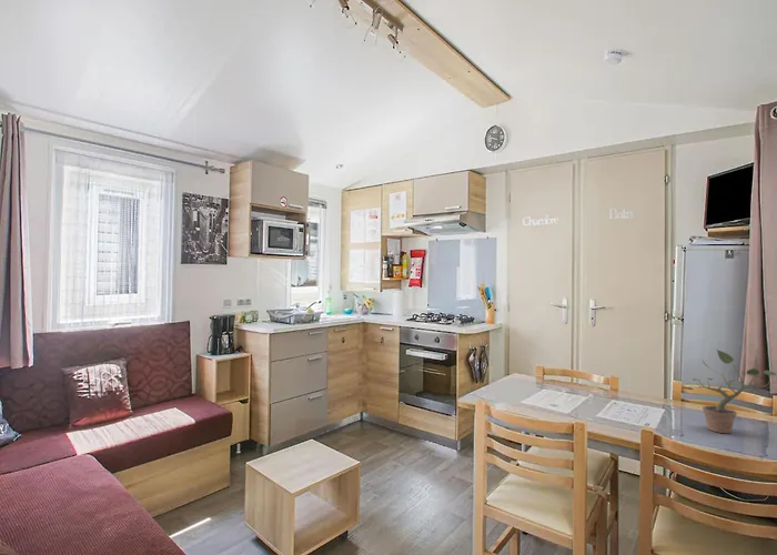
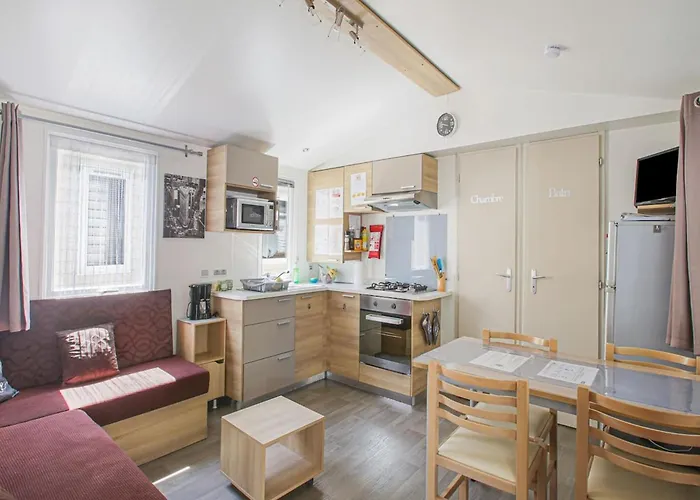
- potted plant (727, 391)
